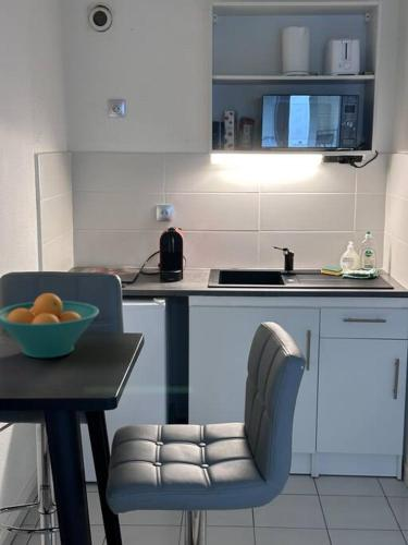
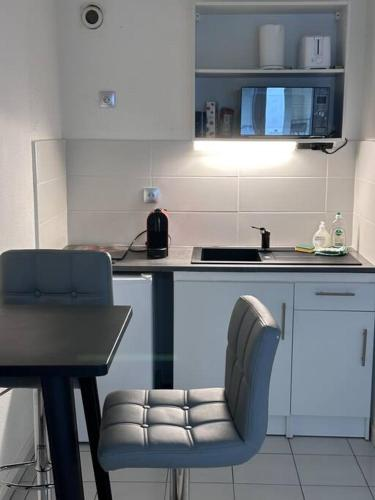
- fruit bowl (47, 323)
